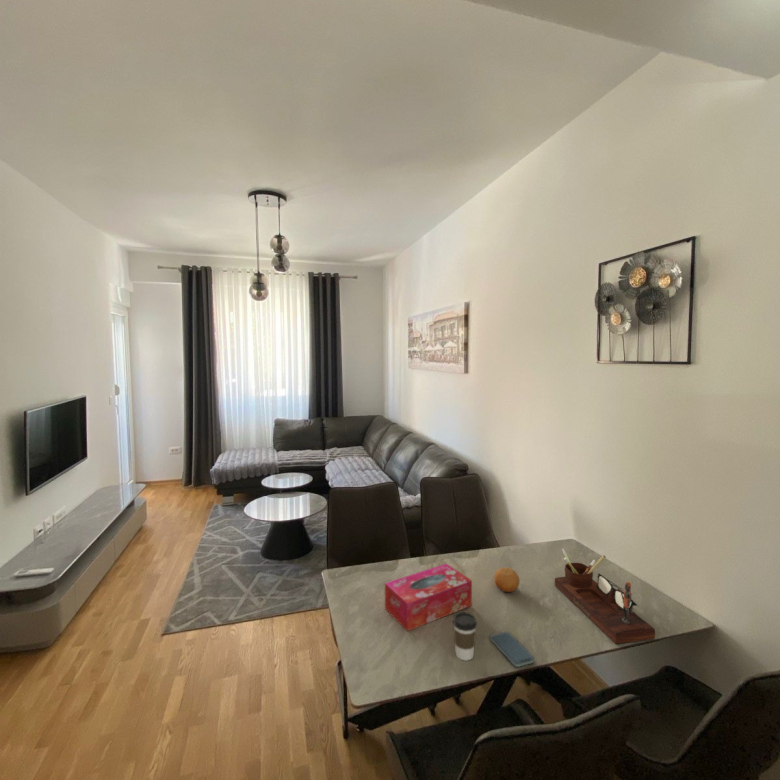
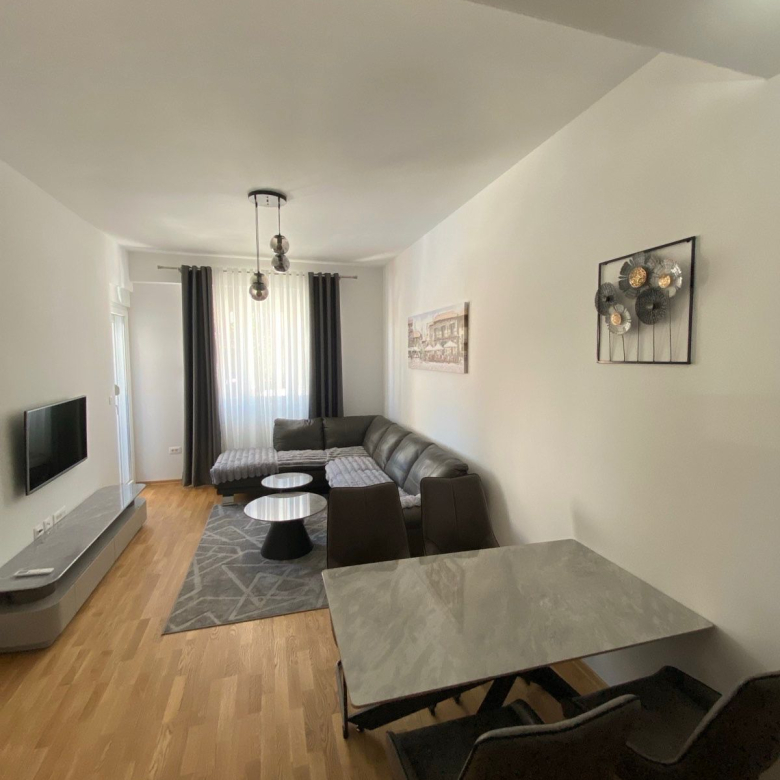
- tissue box (428, 594)
- desk organizer (598, 584)
- coffee cup (464, 636)
- fruit (506, 579)
- smartphone (511, 648)
